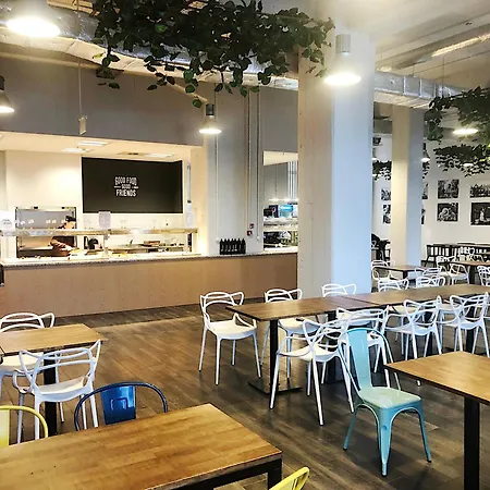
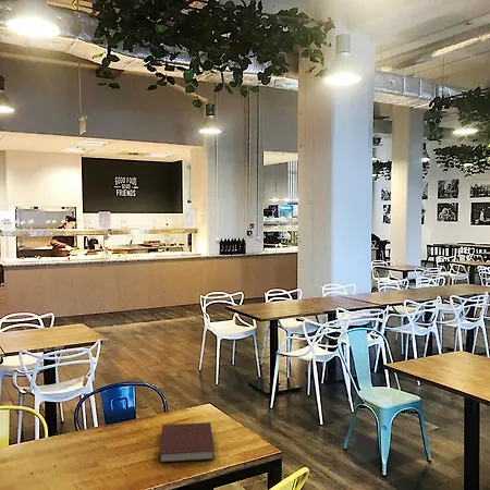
+ notebook (186, 441)
